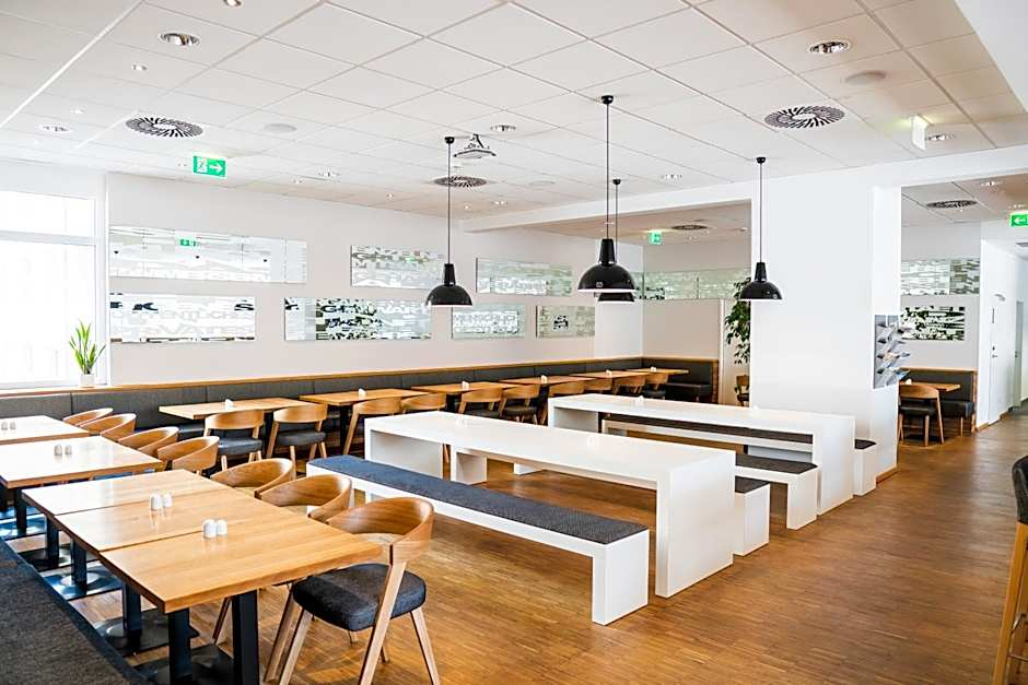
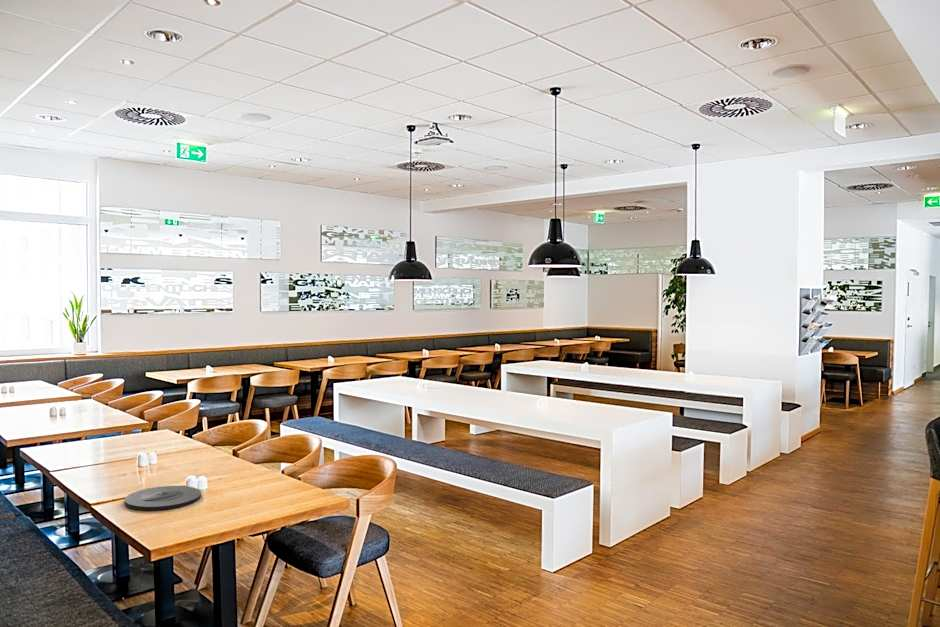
+ plate (163, 494)
